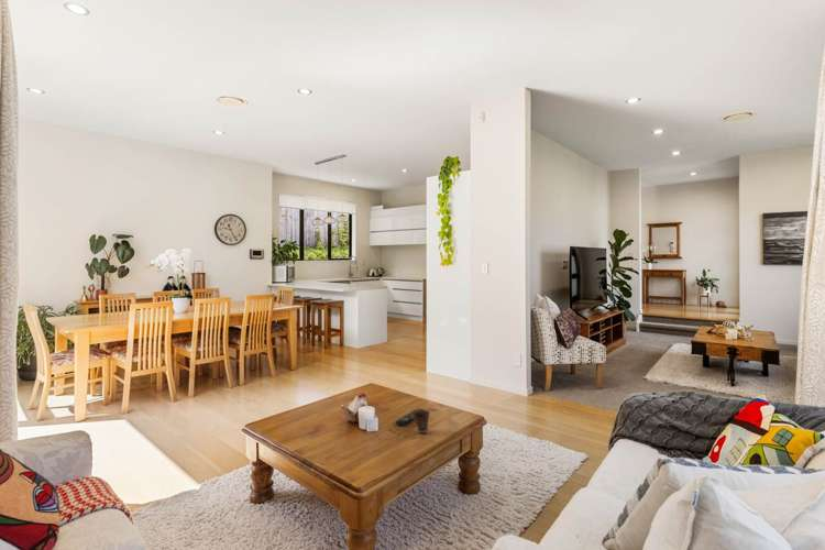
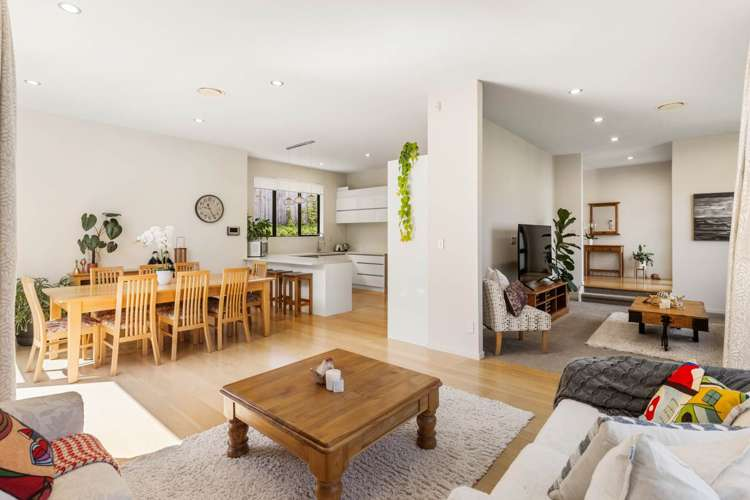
- remote control (410, 416)
- cup (420, 422)
